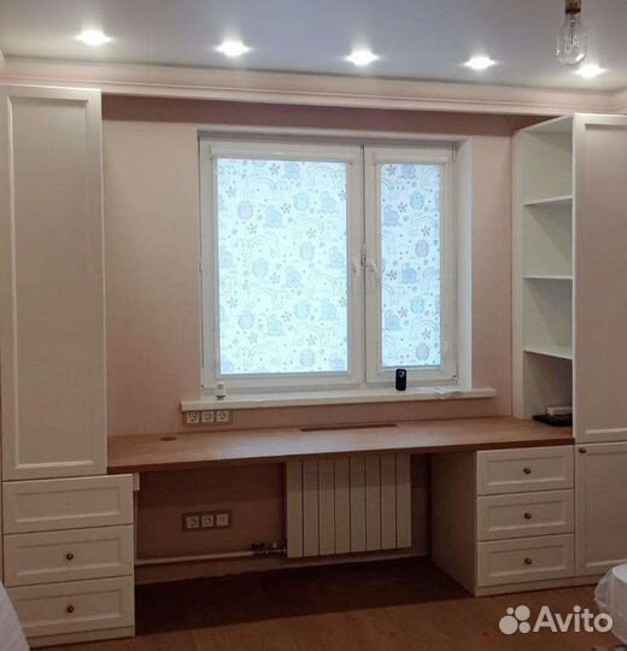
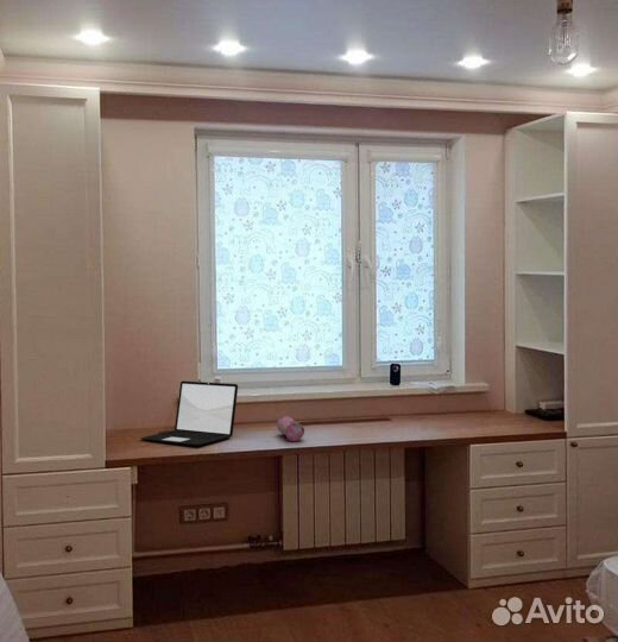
+ pencil case (290, 428)
+ laptop (189, 411)
